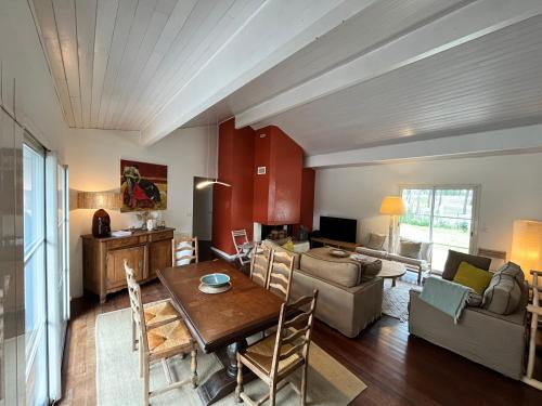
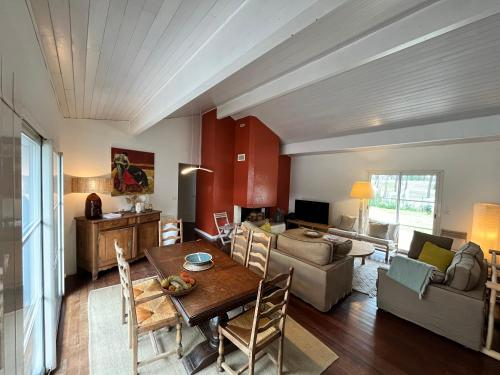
+ fruit bowl (179, 281)
